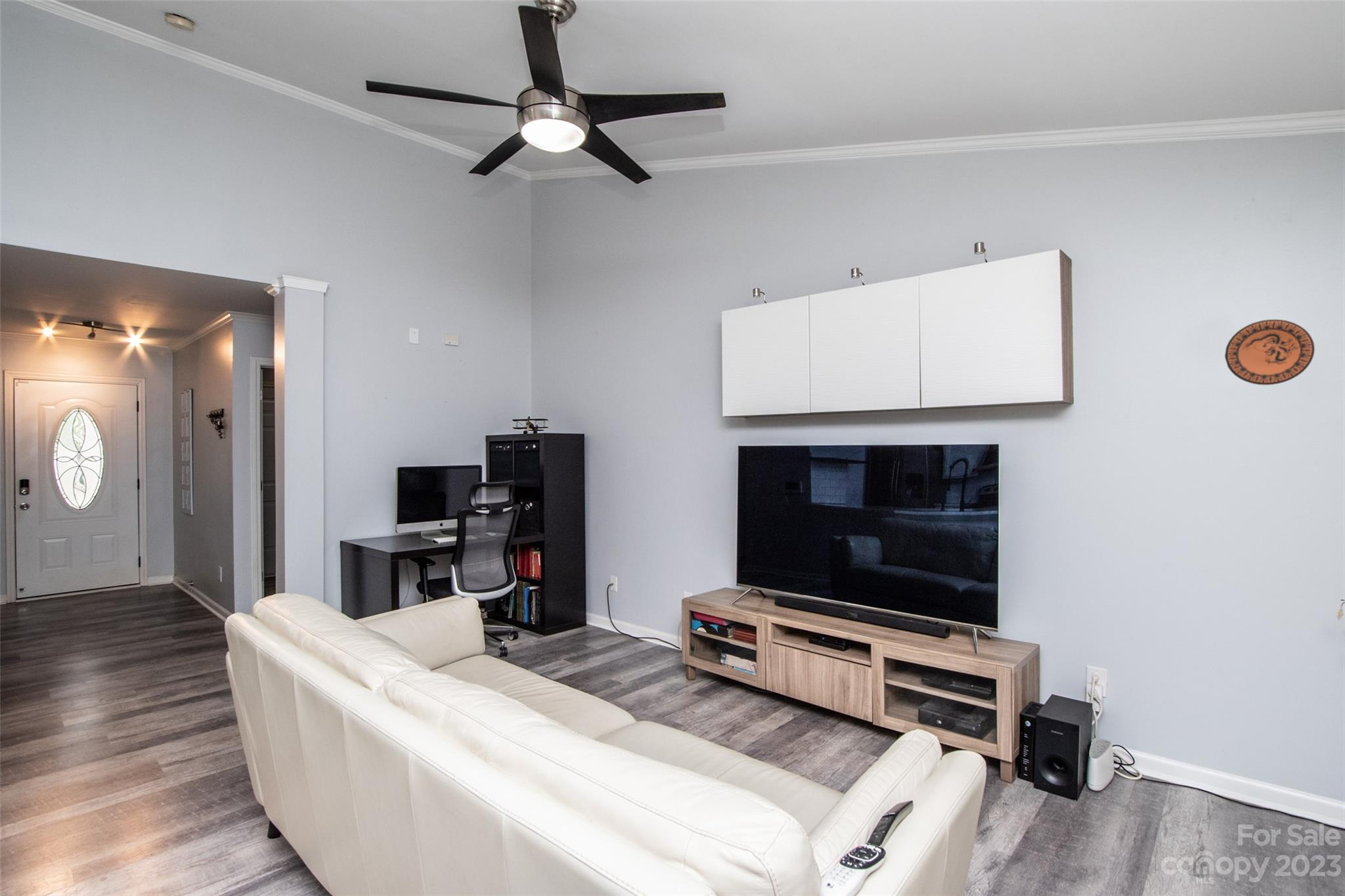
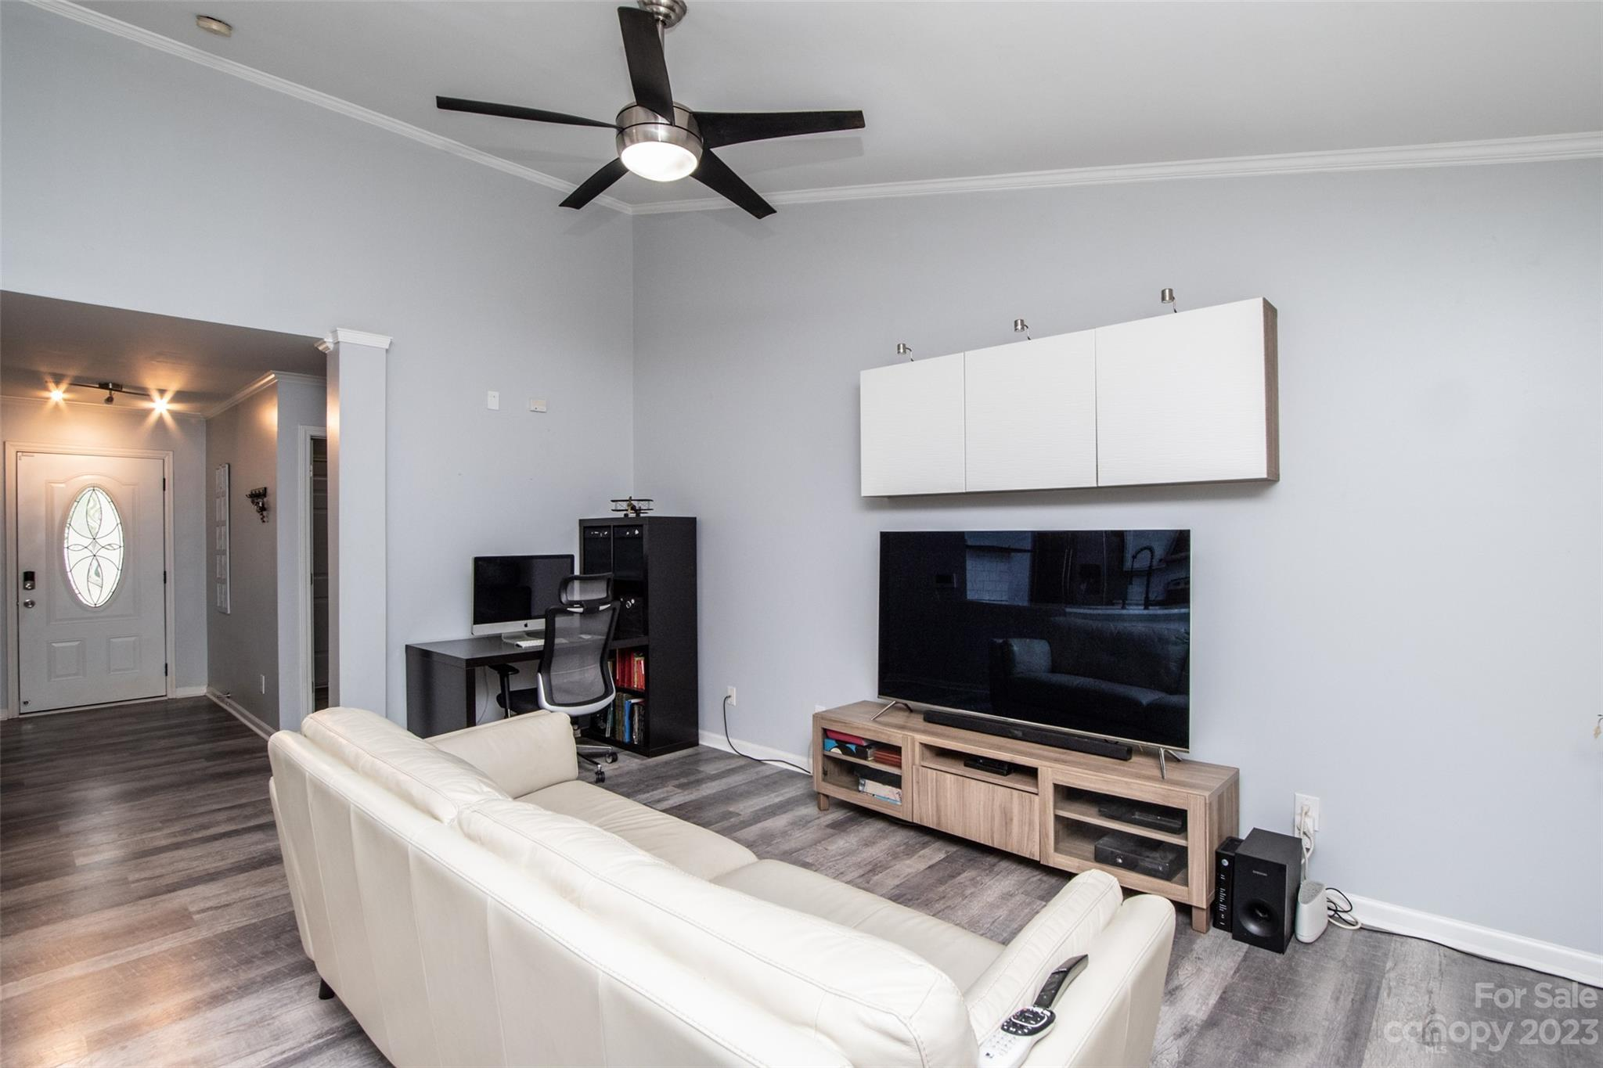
- decorative plate (1268, 352)
